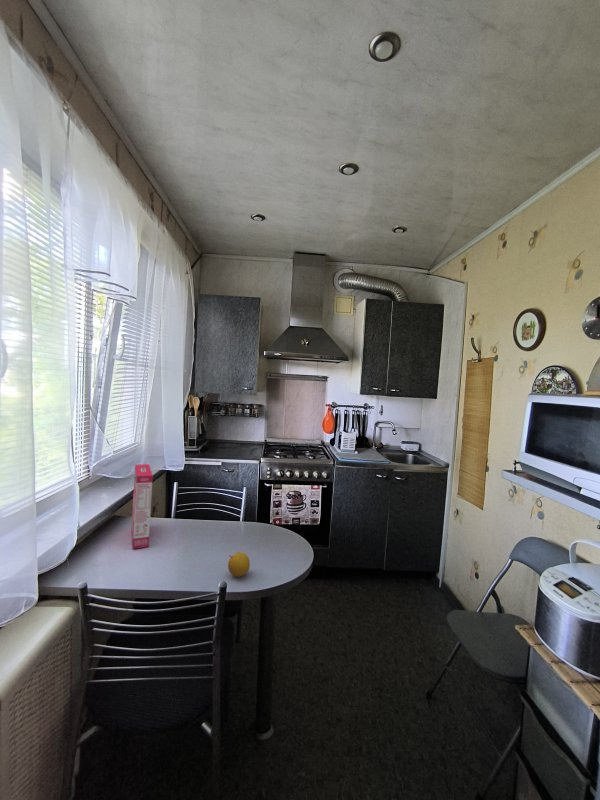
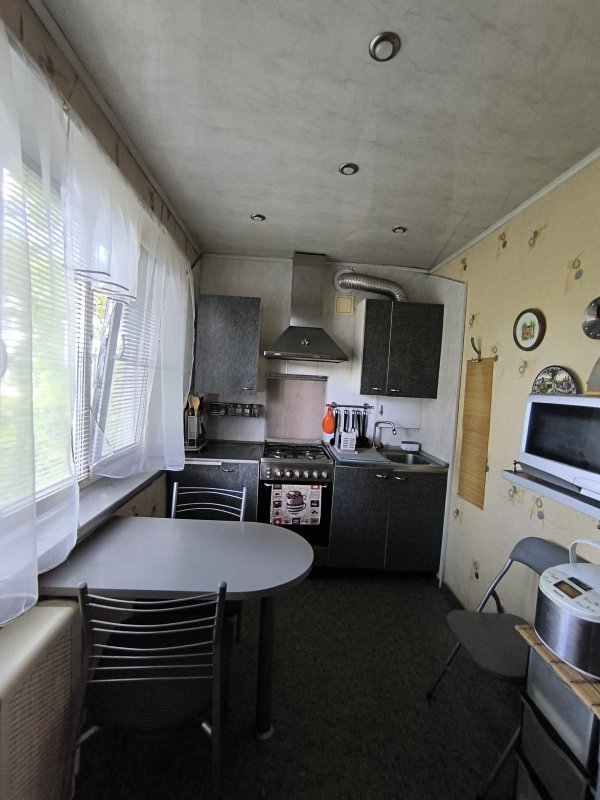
- fruit (239, 564)
- cereal box (141, 503)
